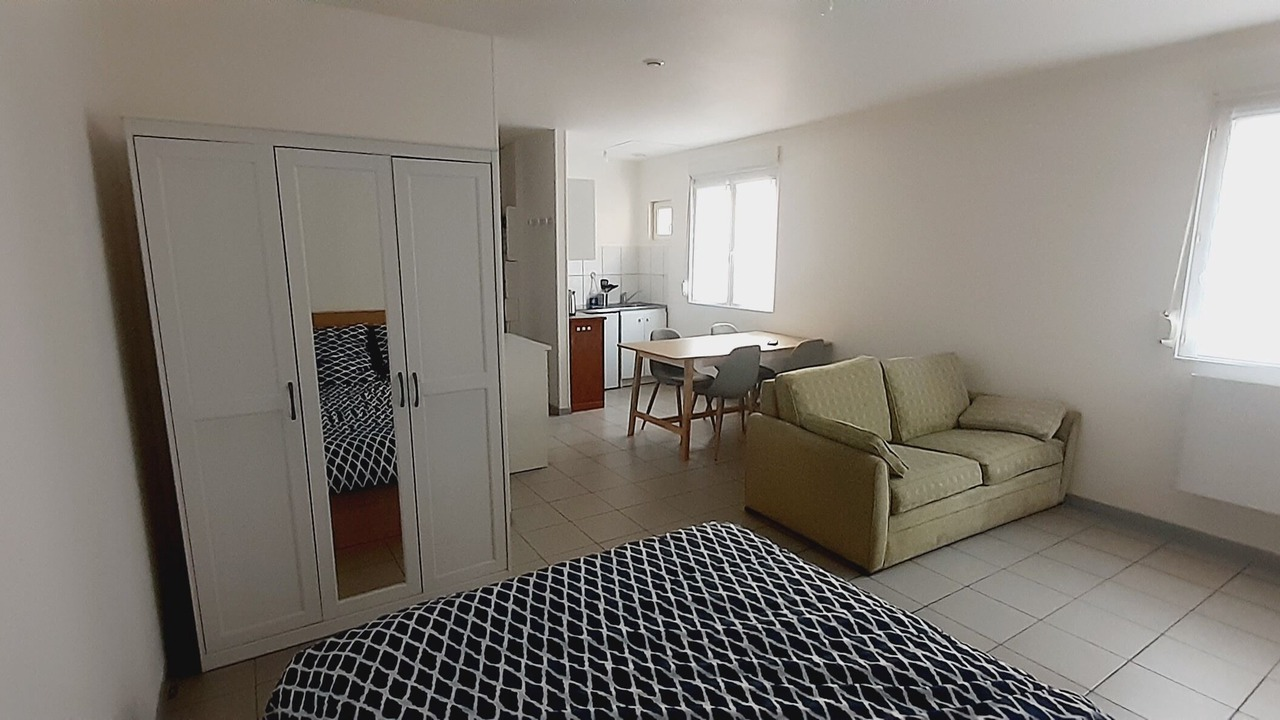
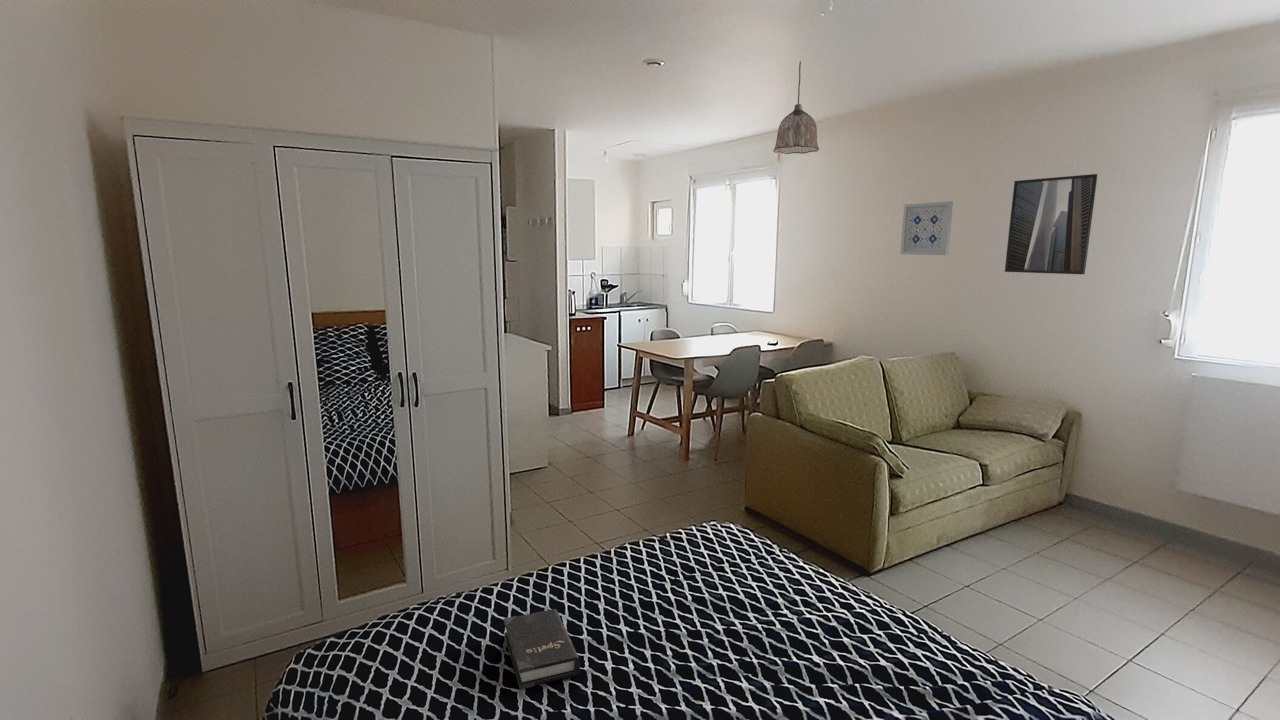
+ wall art (925, 229)
+ pendant lamp (798, 106)
+ hardback book (540, 645)
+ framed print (1048, 226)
